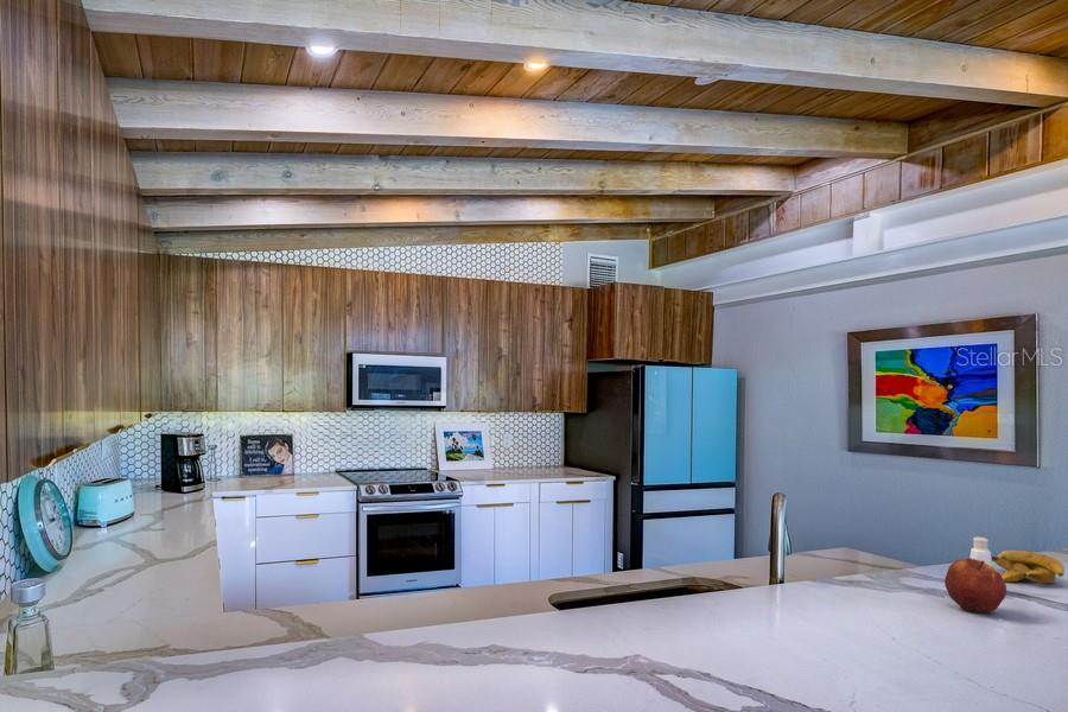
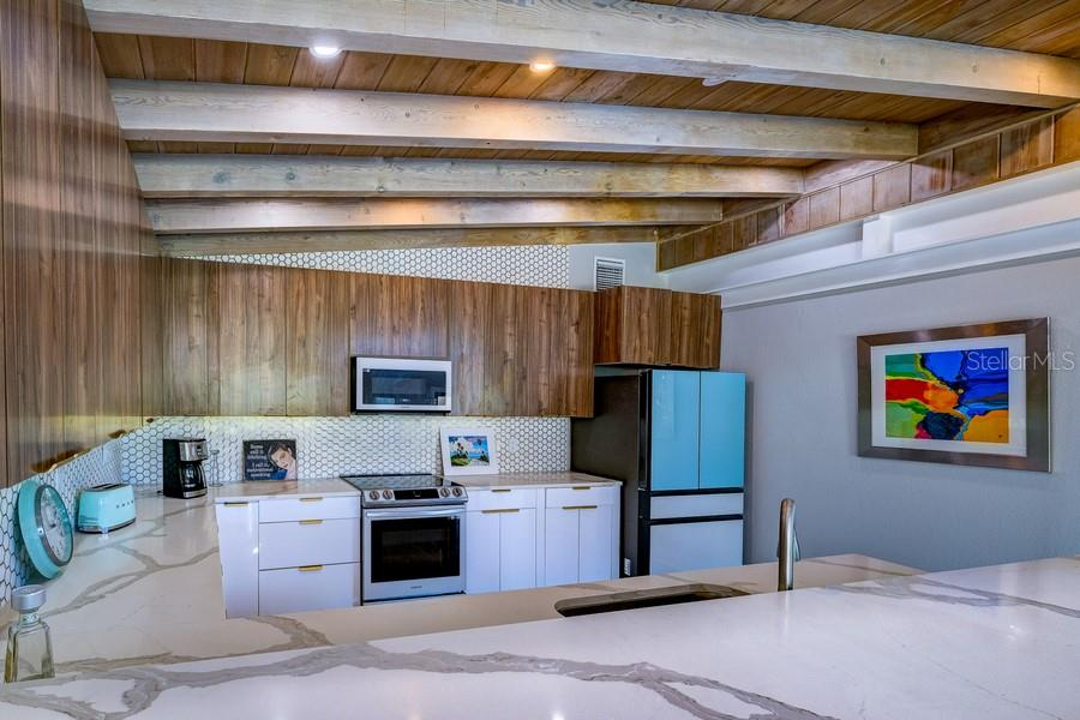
- apple (974, 583)
- banana (1018, 565)
- pepper shaker (980, 560)
